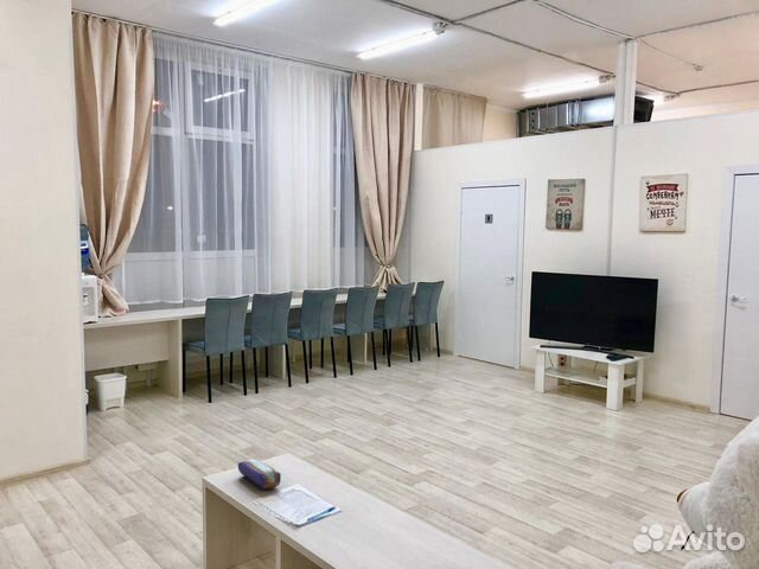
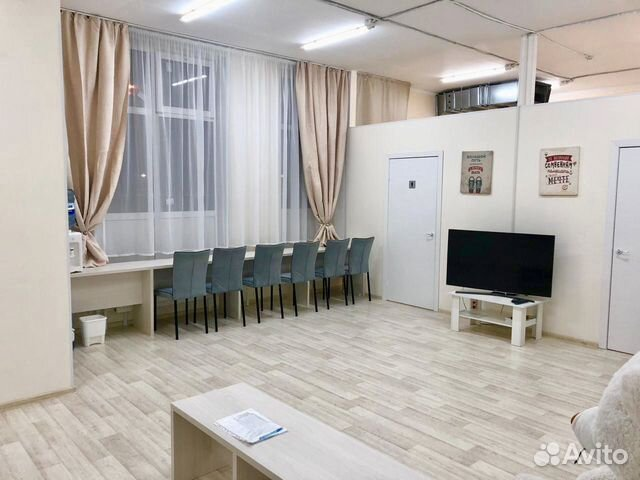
- pencil case (259, 473)
